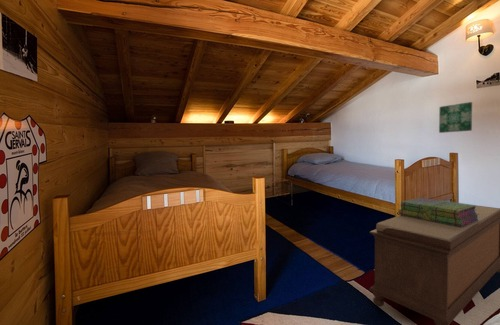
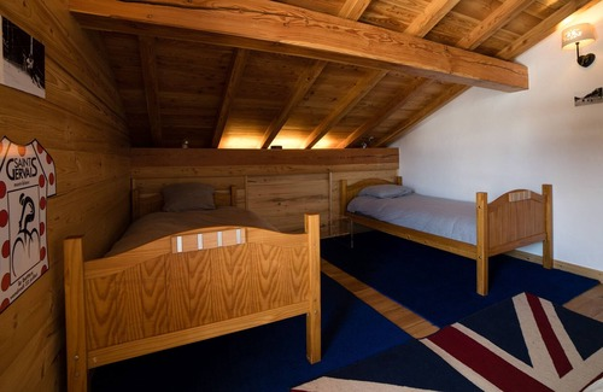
- stack of books (437, 210)
- wall art (454, 118)
- bench (444, 251)
